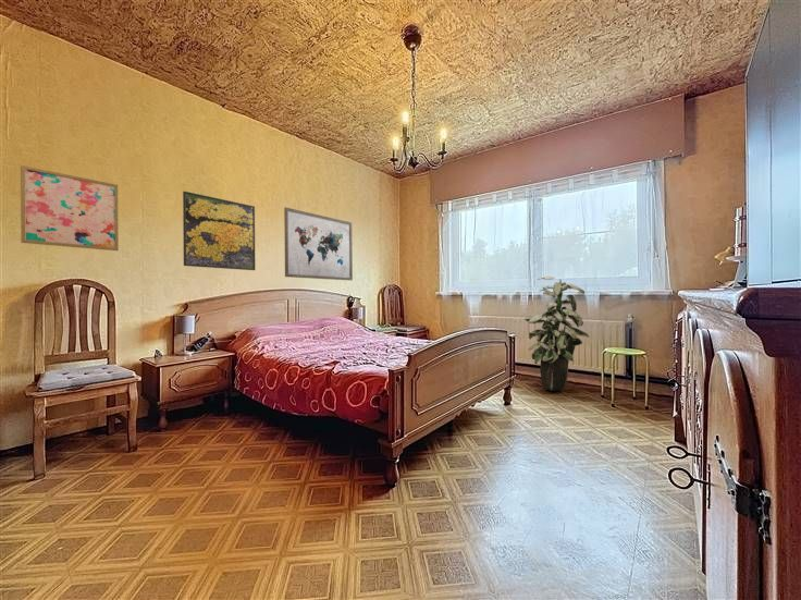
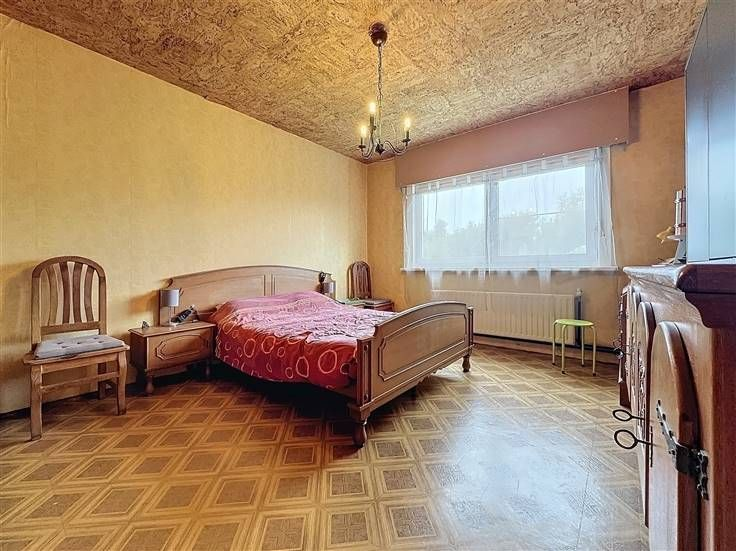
- wall art (73, 211)
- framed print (221, 233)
- wall art (321, 247)
- indoor plant (553, 332)
